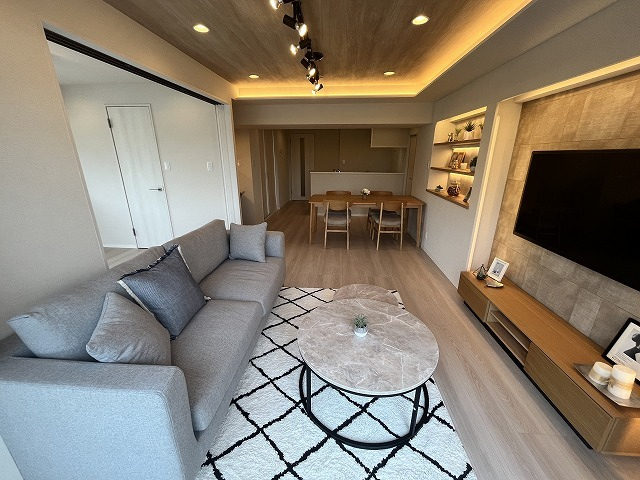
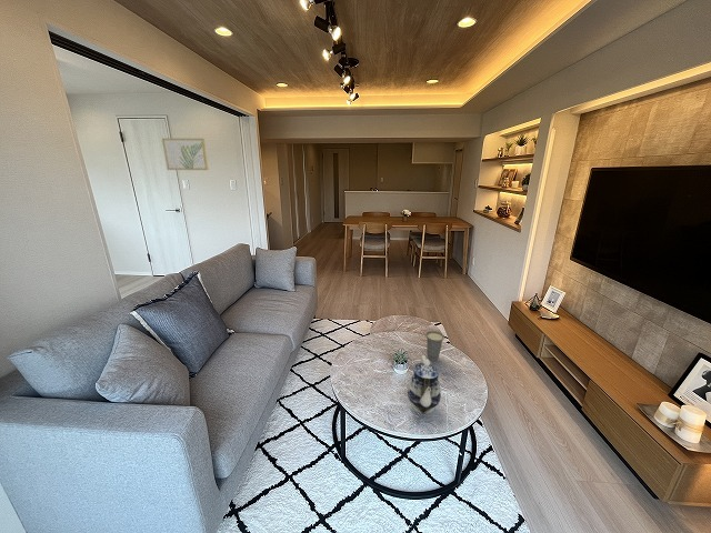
+ wall art (184, 154)
+ cup (433, 346)
+ teapot (424, 383)
